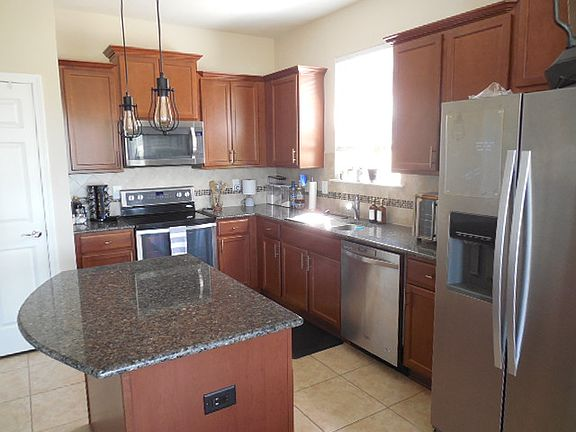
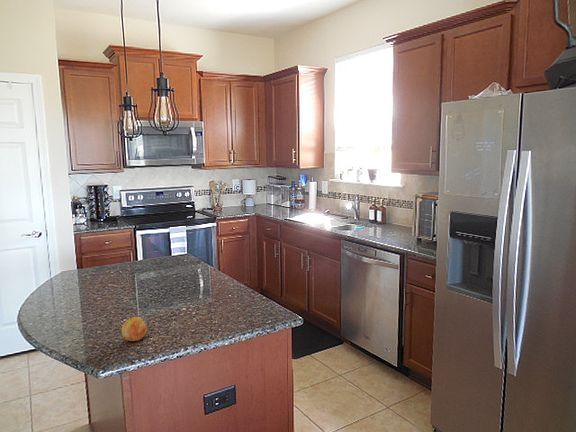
+ fruit (133, 328)
